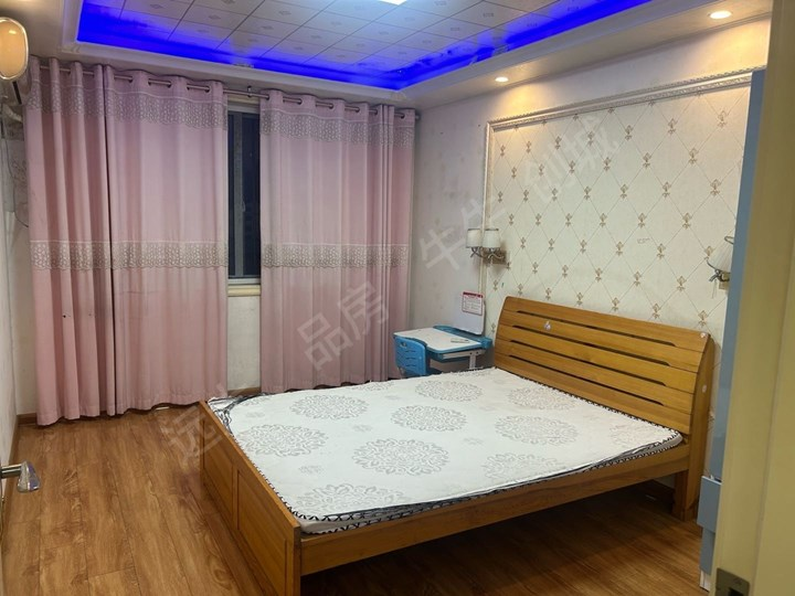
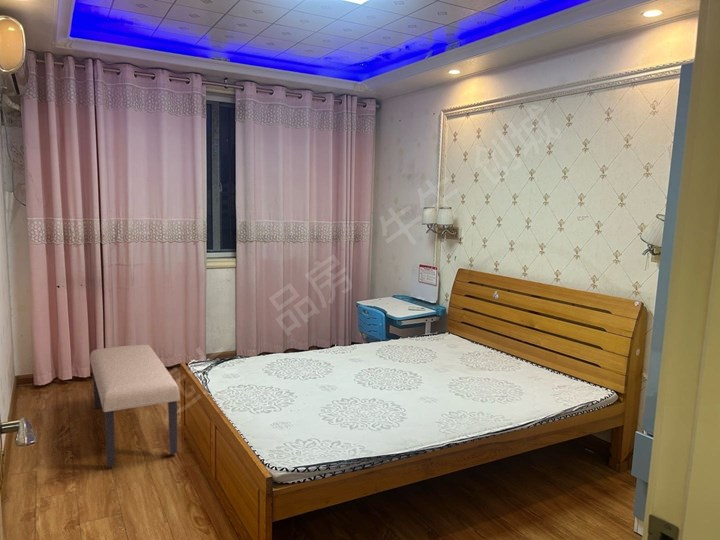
+ bench (131, 395)
